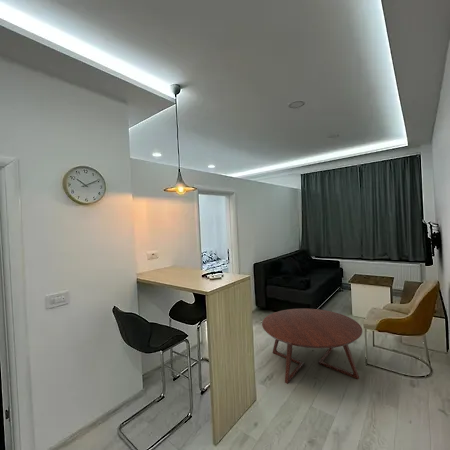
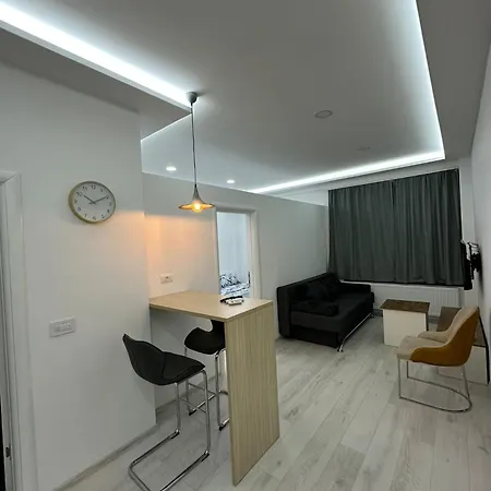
- coffee table (310, 344)
